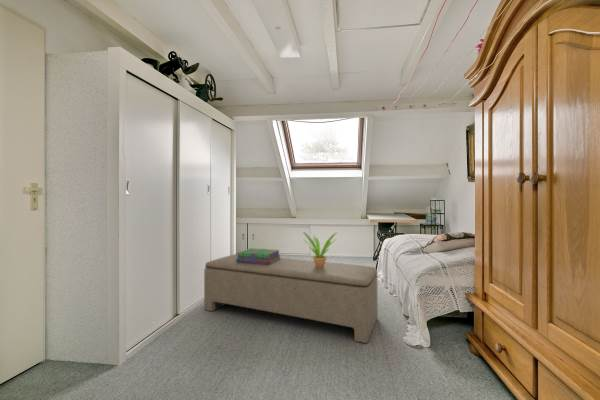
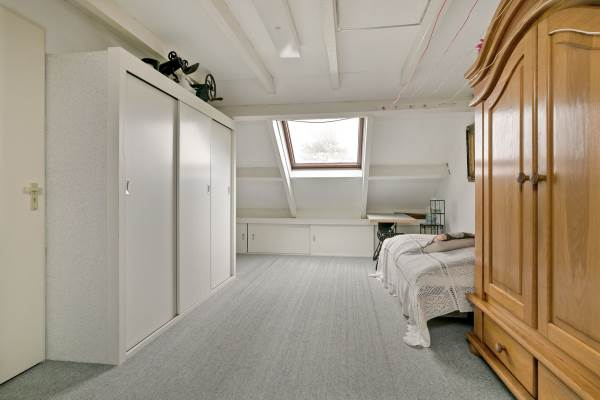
- potted plant (318, 248)
- bench (287, 288)
- stack of books (259, 255)
